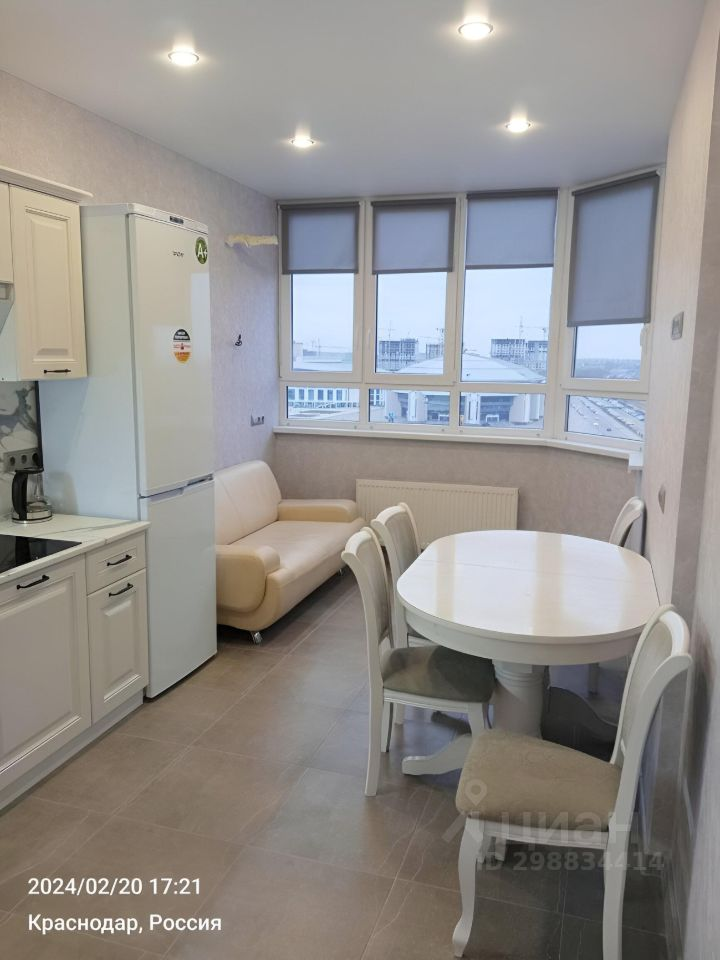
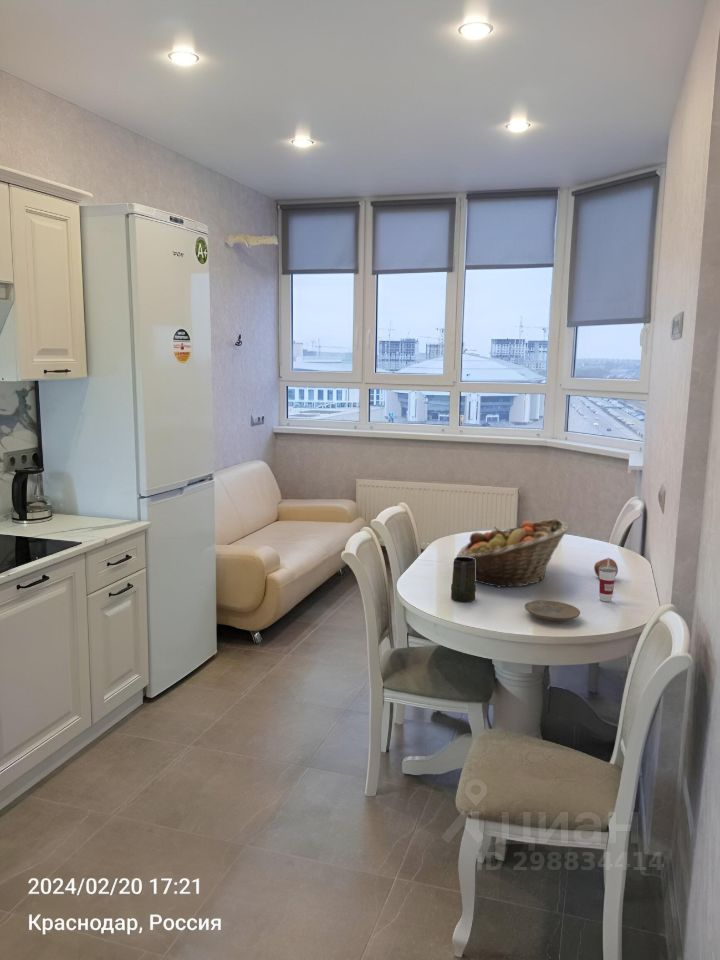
+ cup (607, 578)
+ mug (463, 579)
+ plate (551, 612)
+ fruit basket (511, 548)
+ apple (606, 565)
